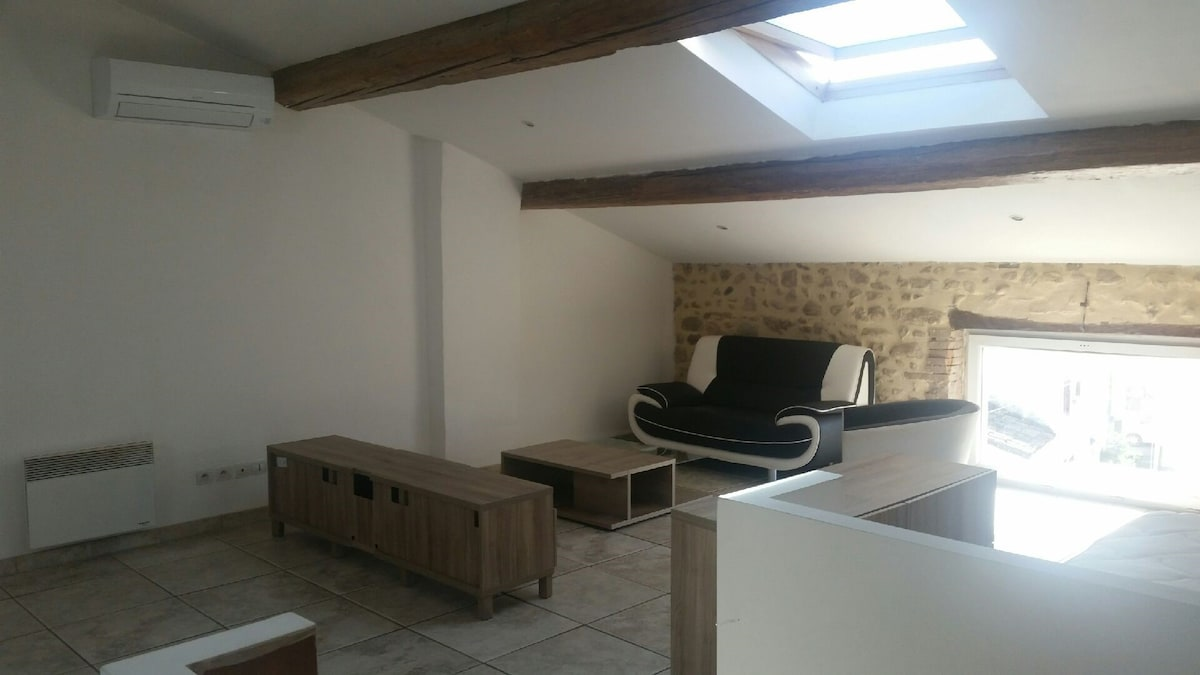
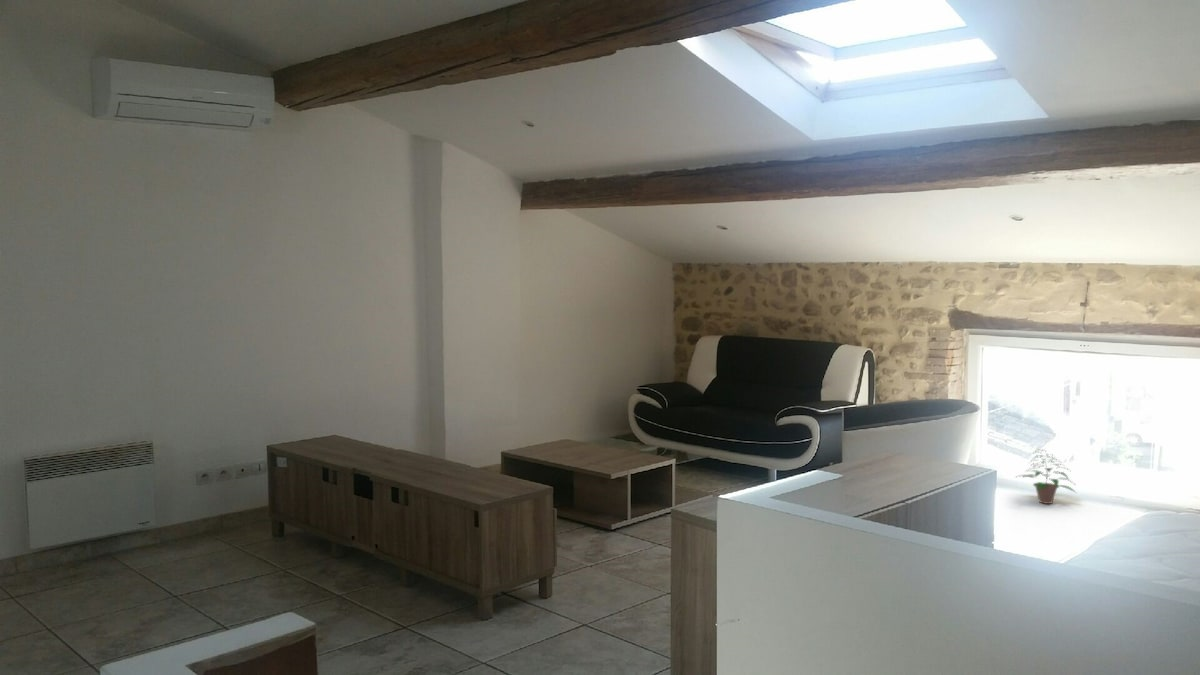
+ potted plant (1046, 476)
